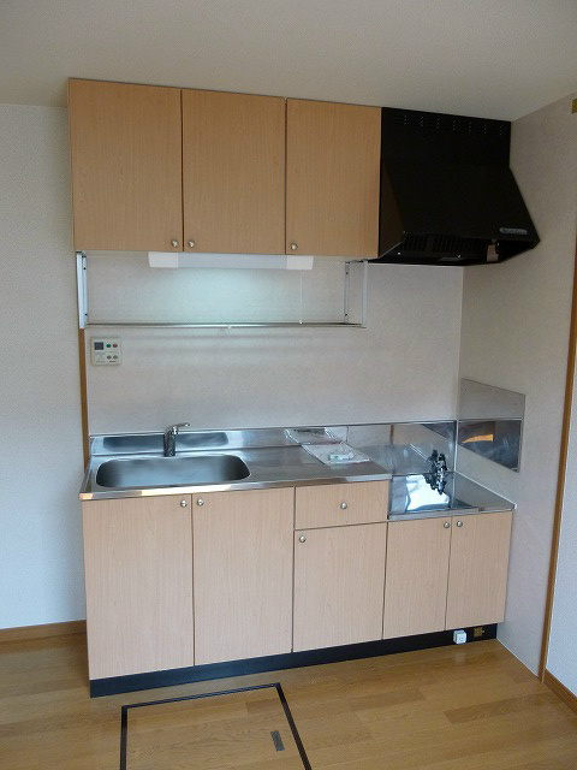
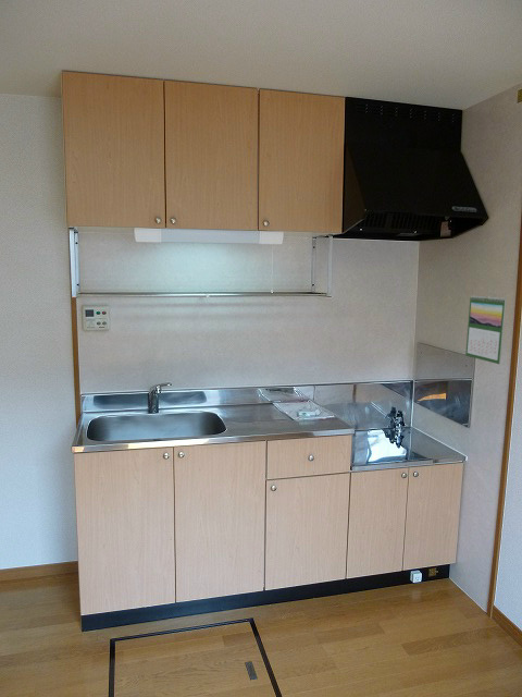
+ calendar (484, 328)
